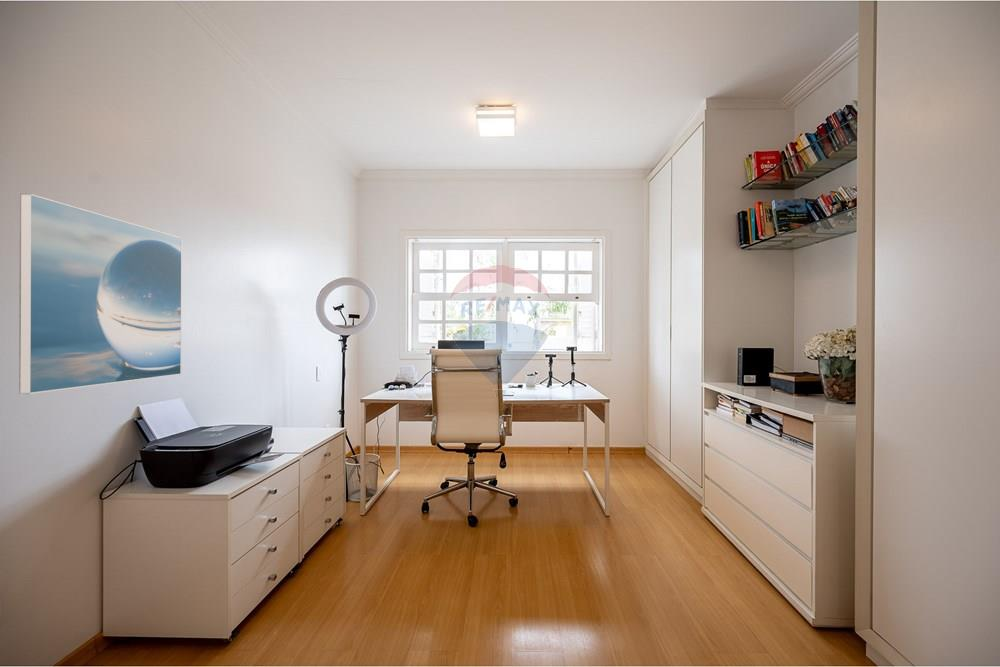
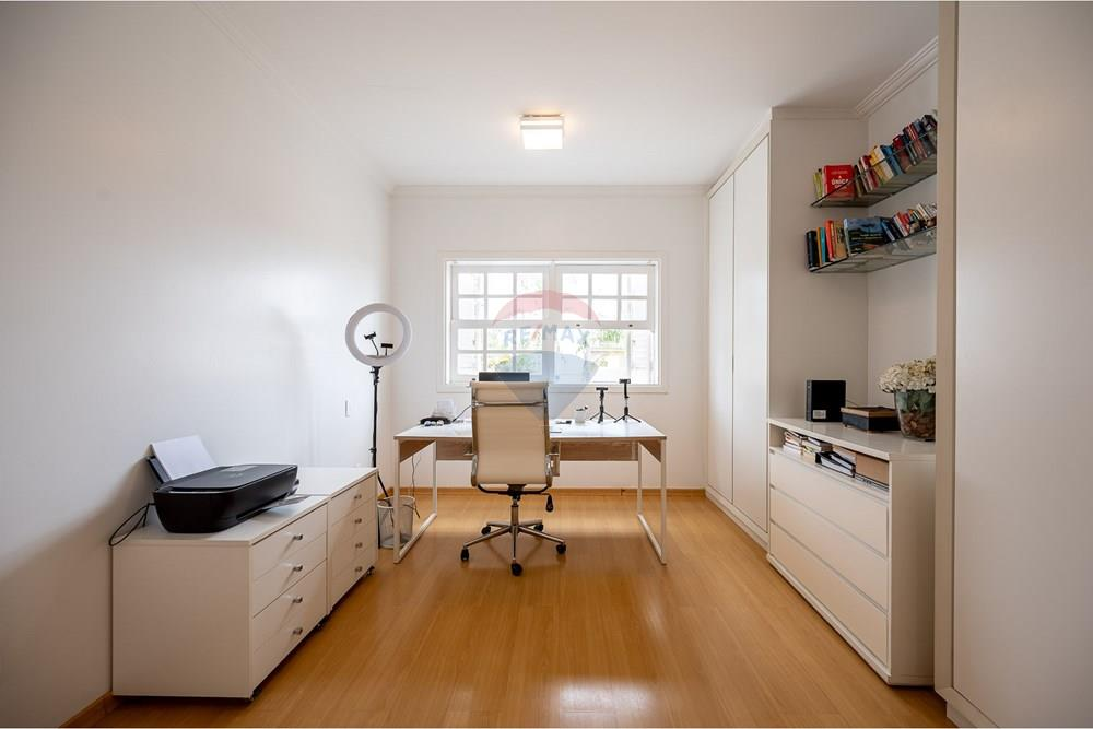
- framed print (115, 301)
